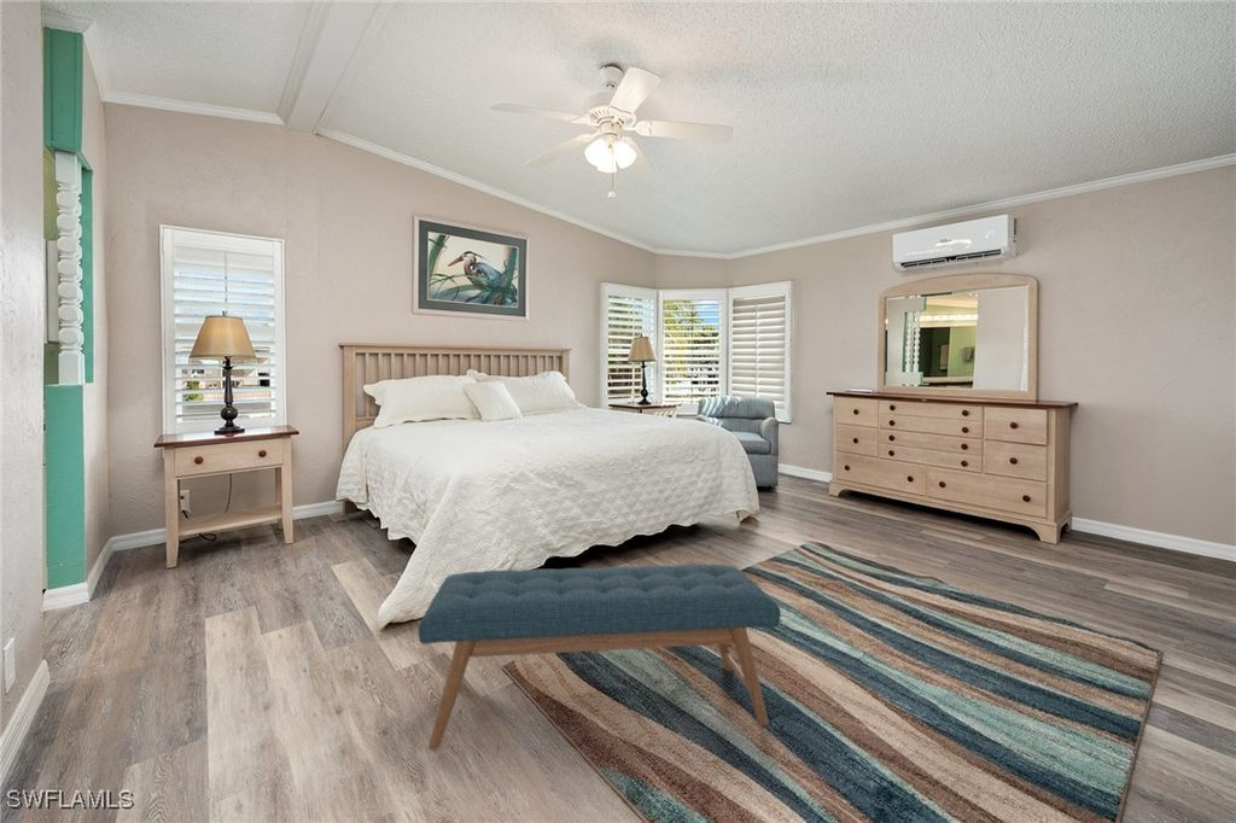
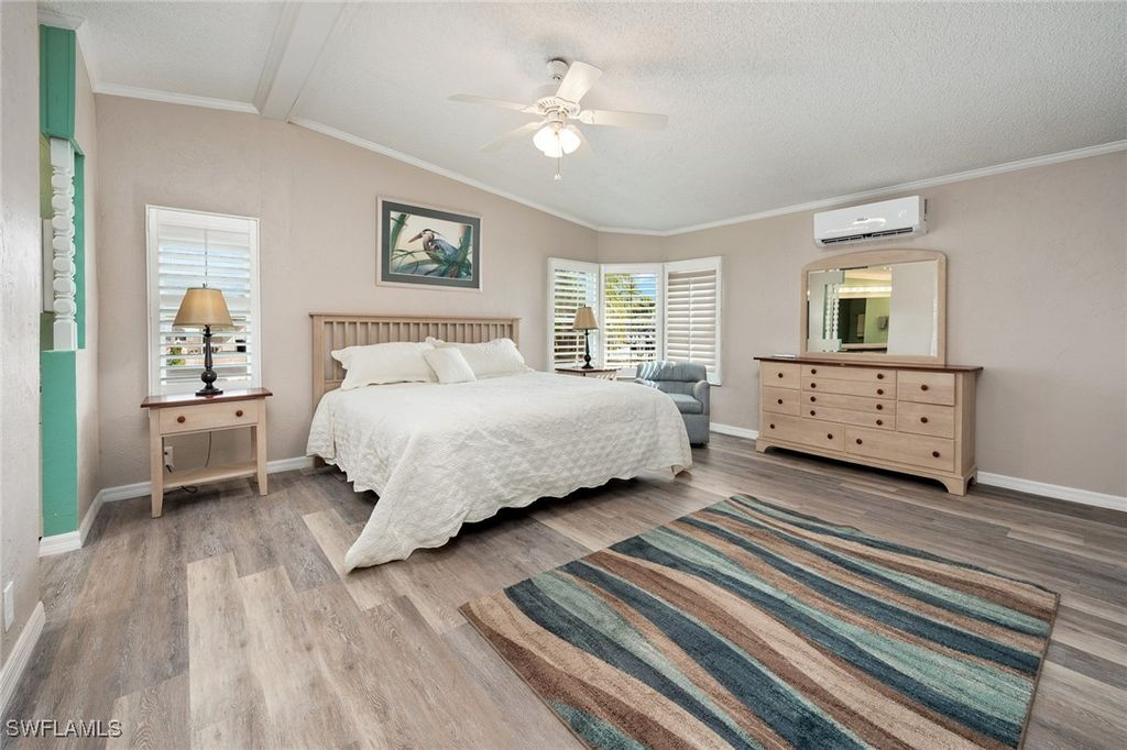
- bench (600, 642)
